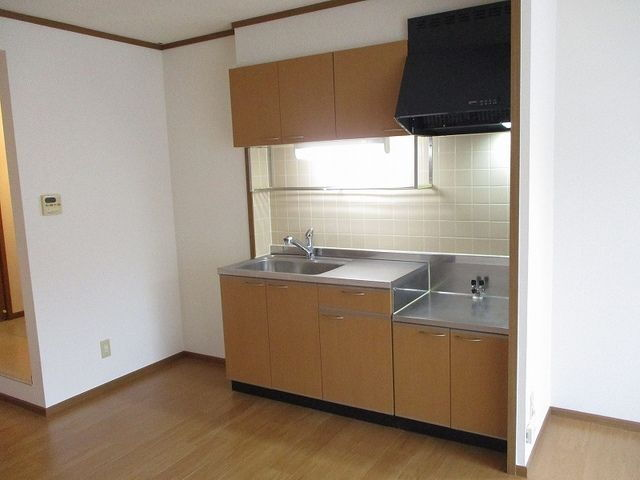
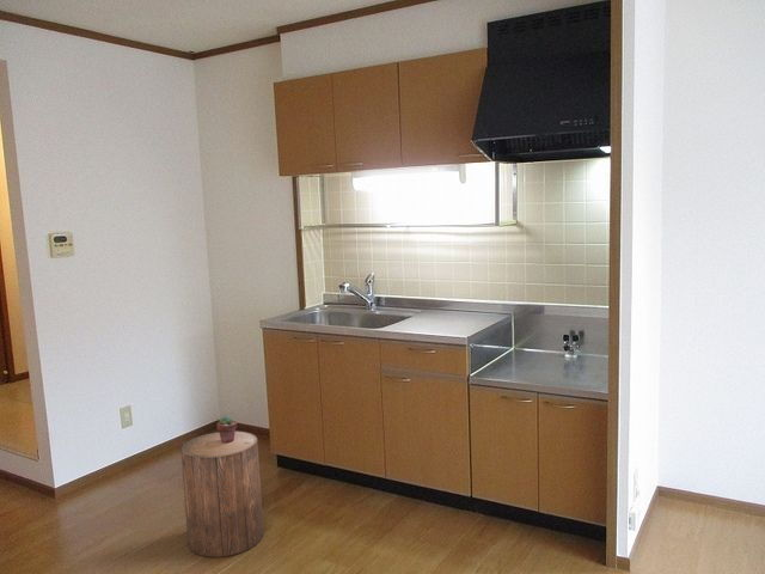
+ potted succulent (226, 427)
+ stool (222, 490)
